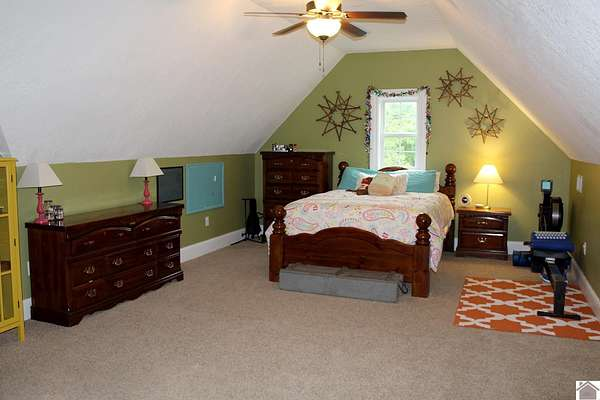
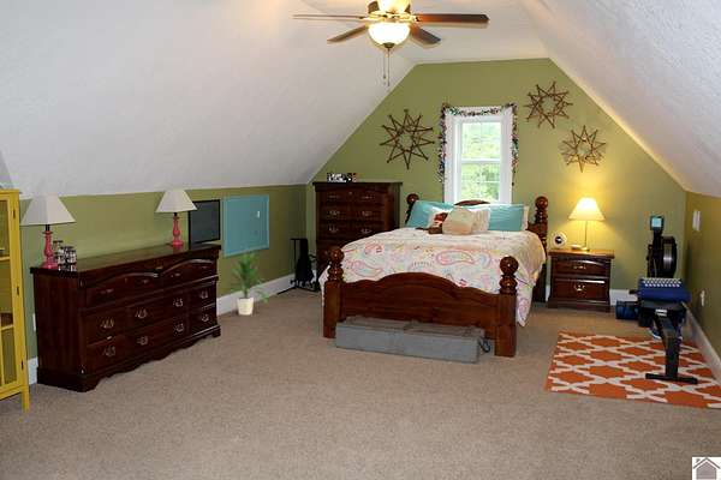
+ indoor plant (245, 283)
